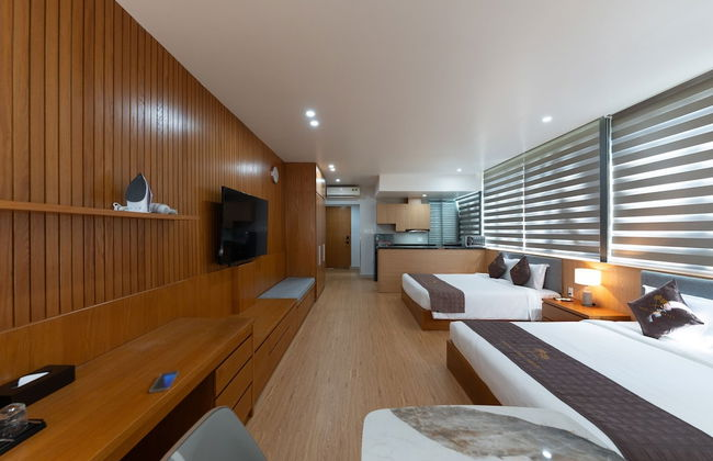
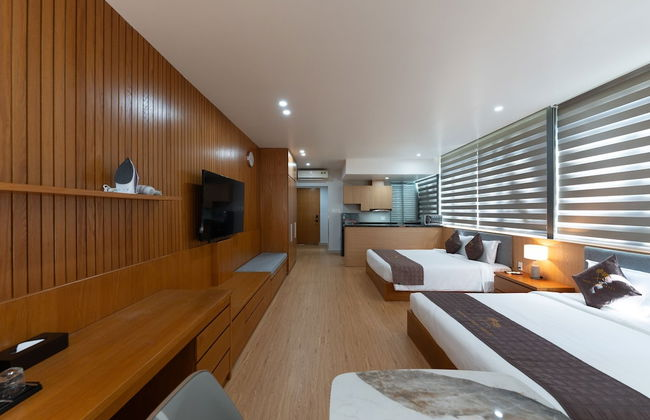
- smartphone (165, 381)
